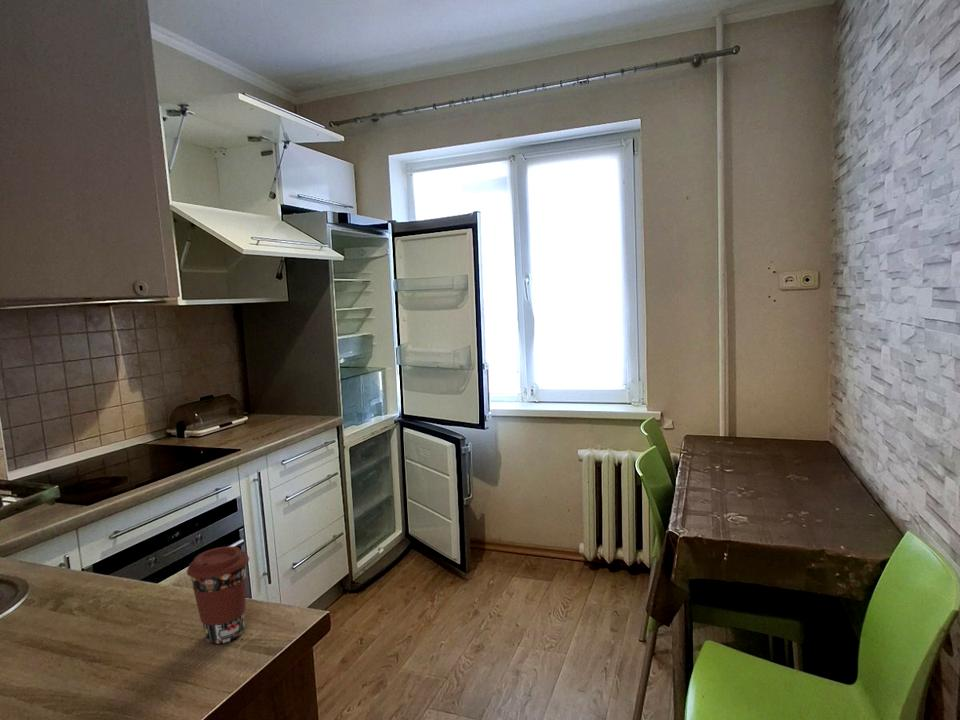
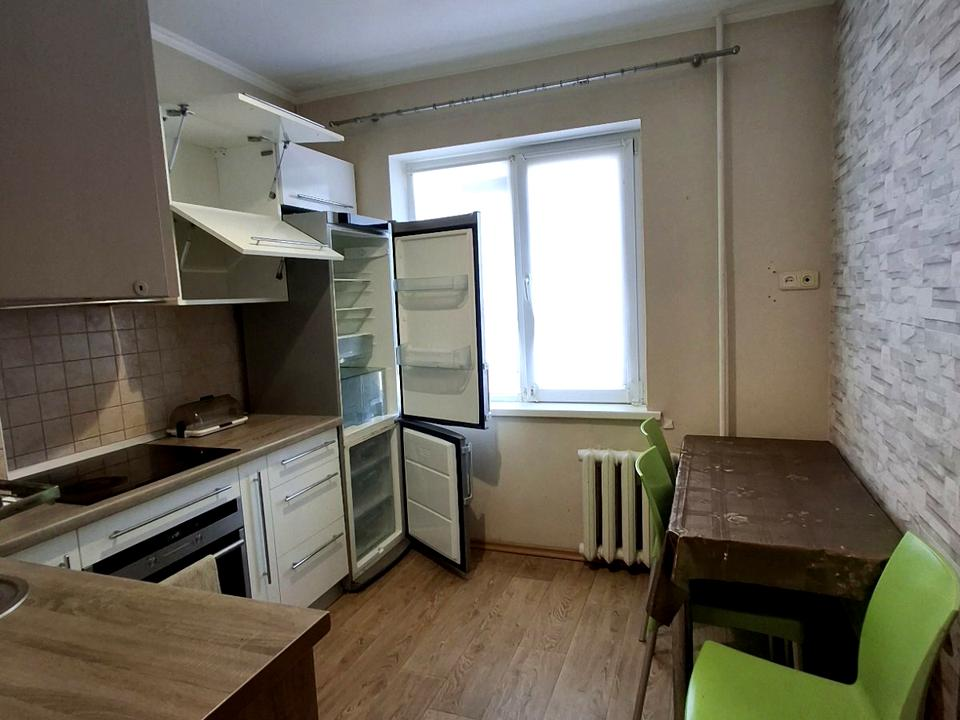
- coffee cup (221, 594)
